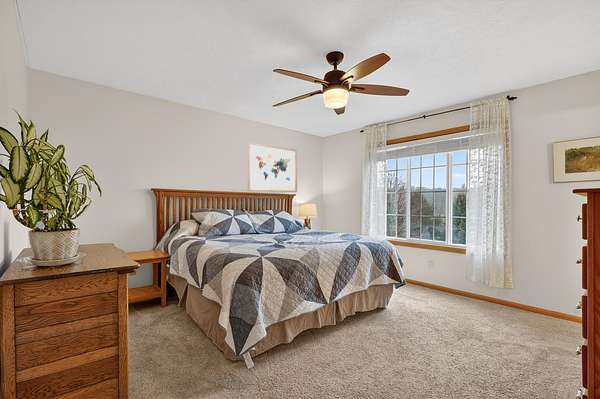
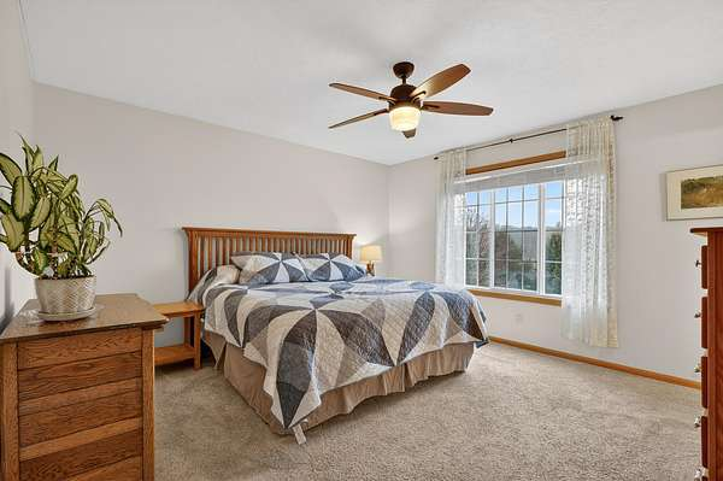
- wall art (274, 169)
